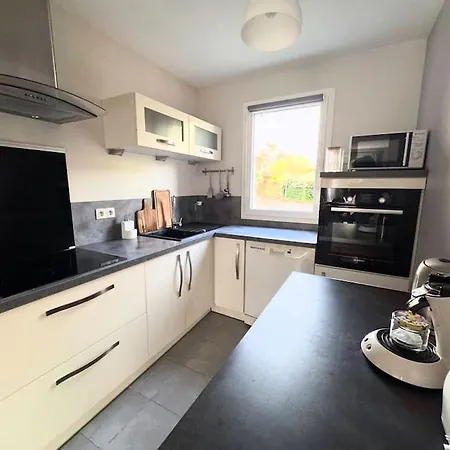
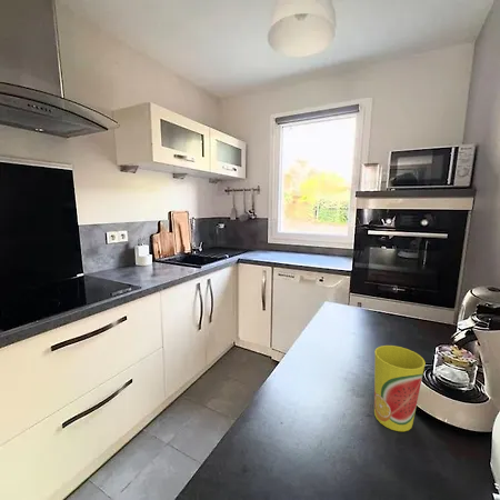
+ cup (396, 388)
